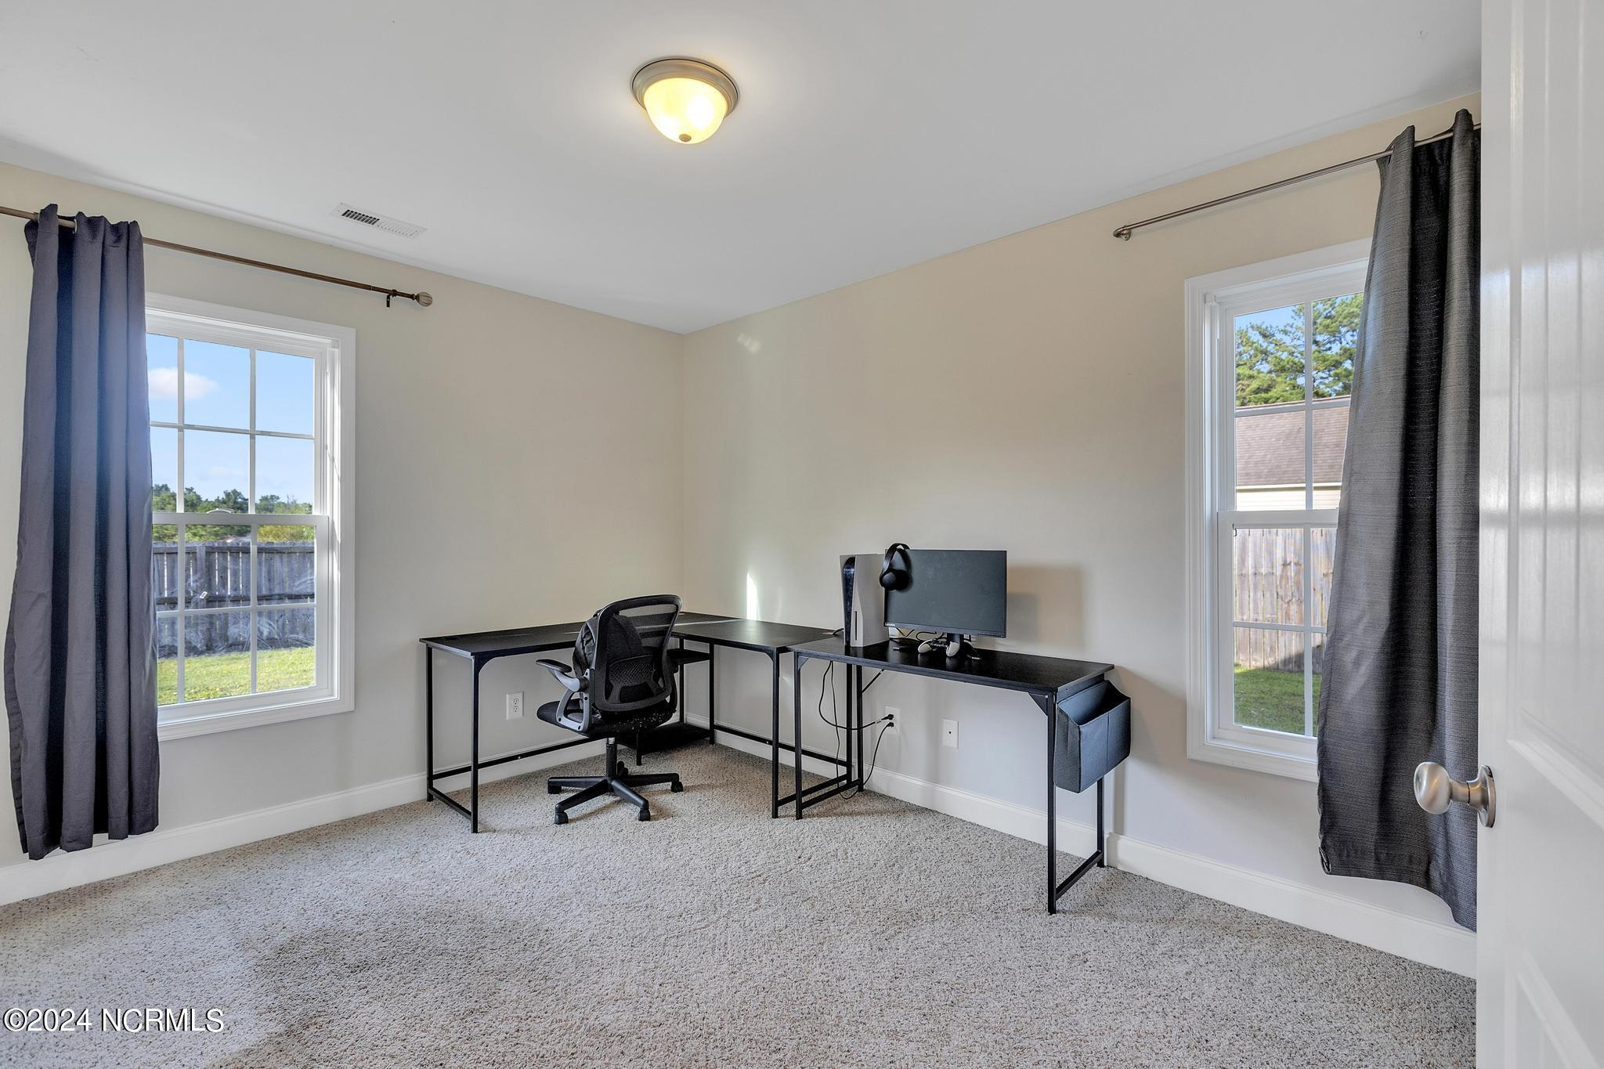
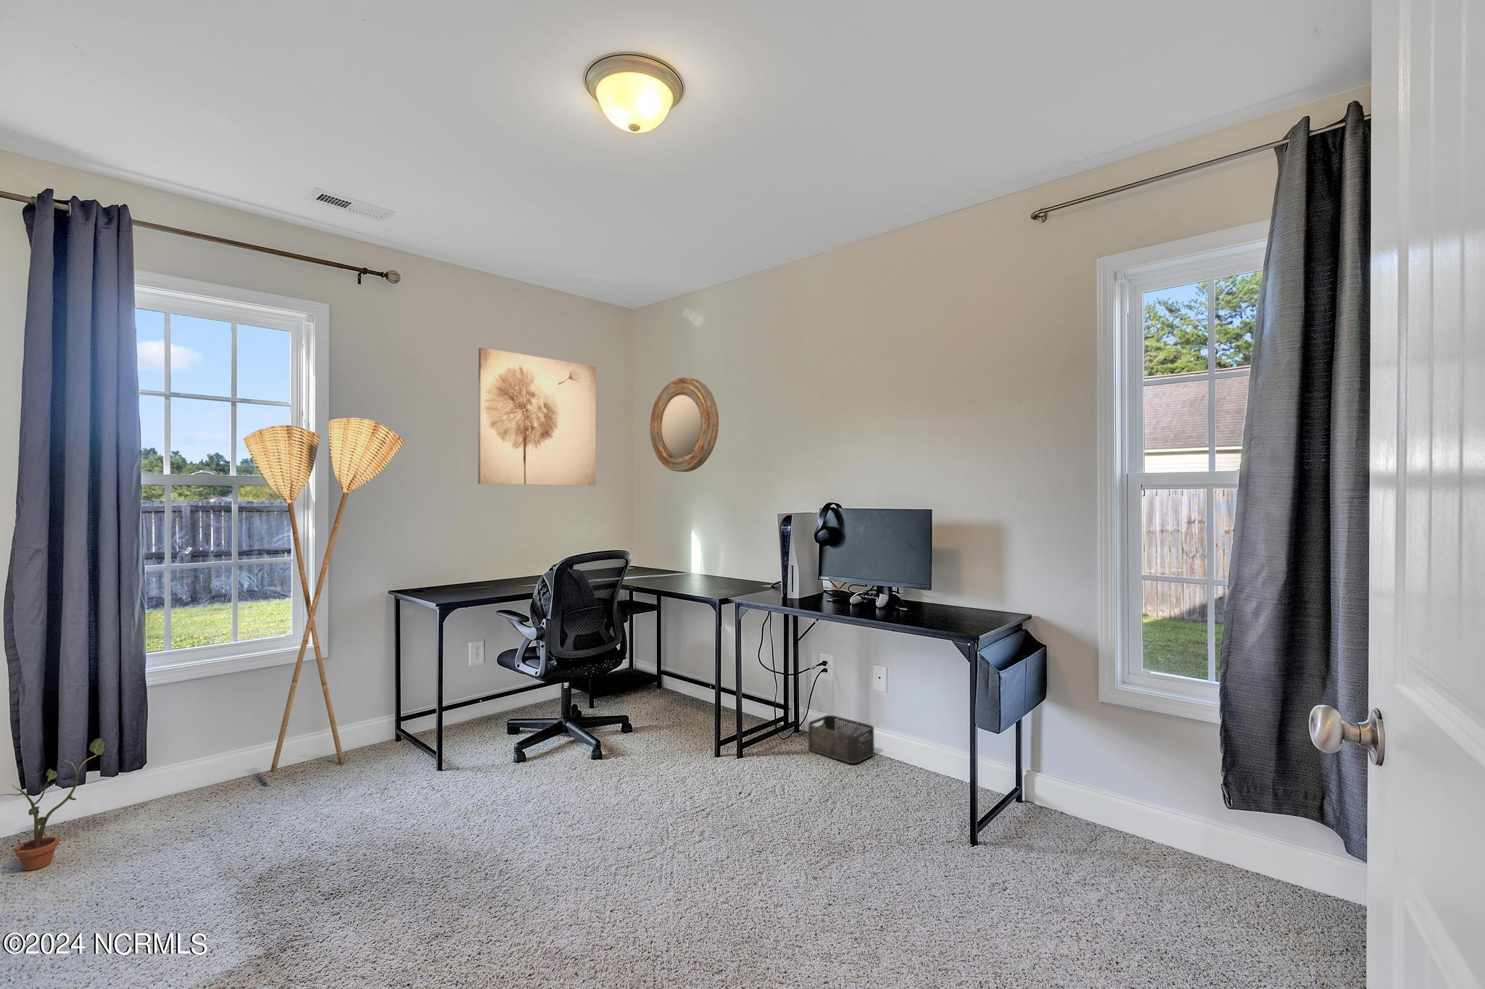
+ home mirror (682, 425)
+ storage bin (840, 738)
+ floor lamp (320, 592)
+ potted plant (52, 809)
+ wall art (540, 421)
